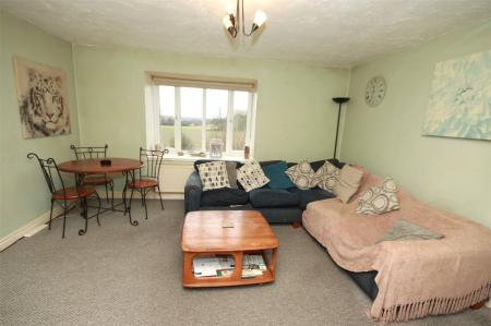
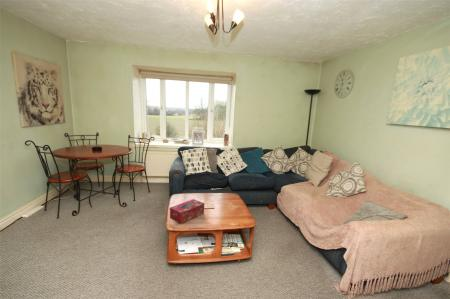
+ tissue box (187, 210)
